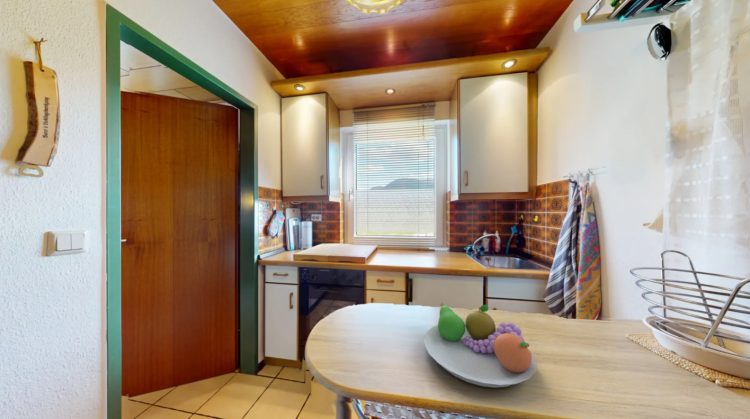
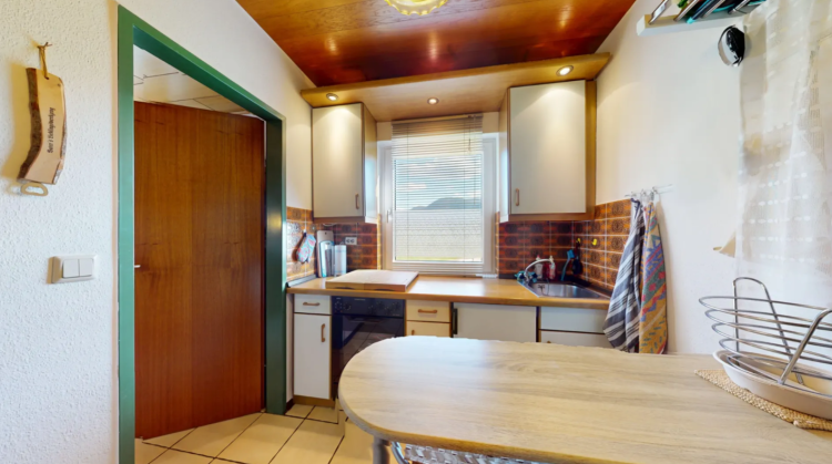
- fruit bowl (473, 334)
